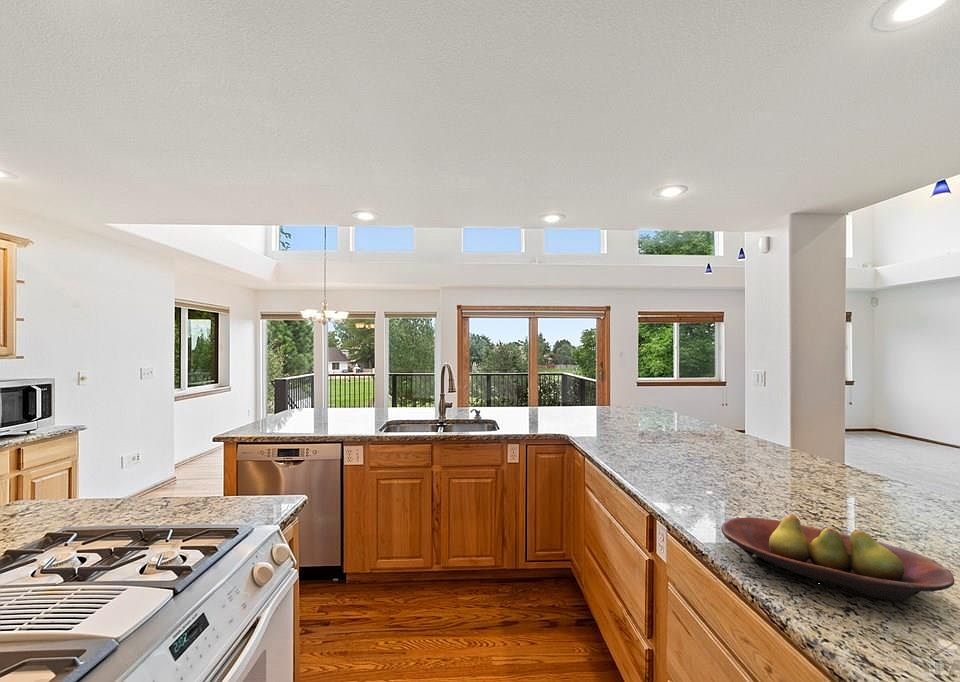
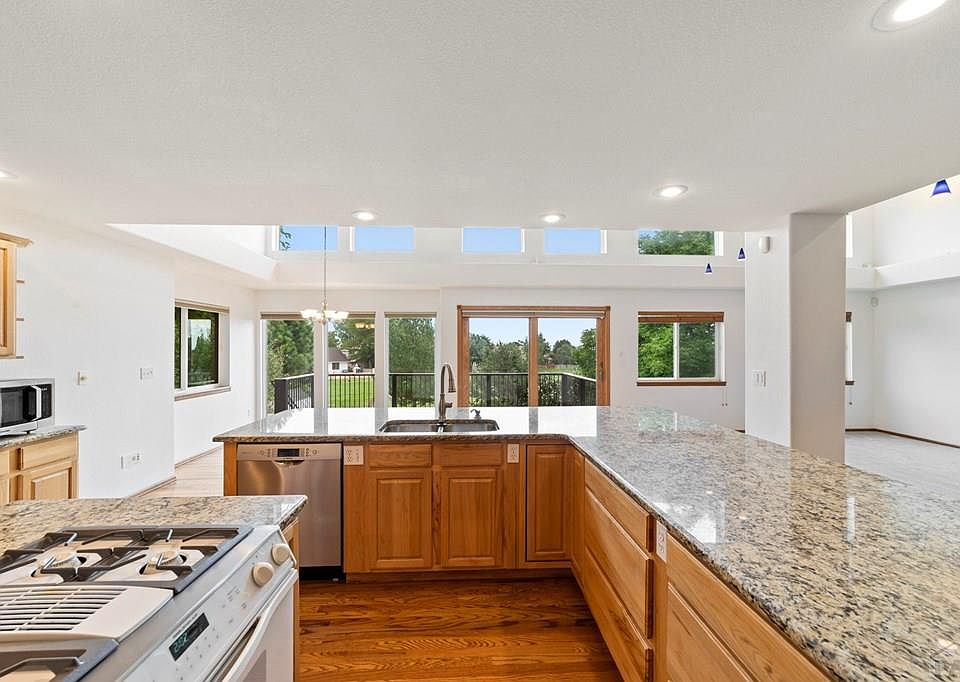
- fruit bowl (823, 548)
